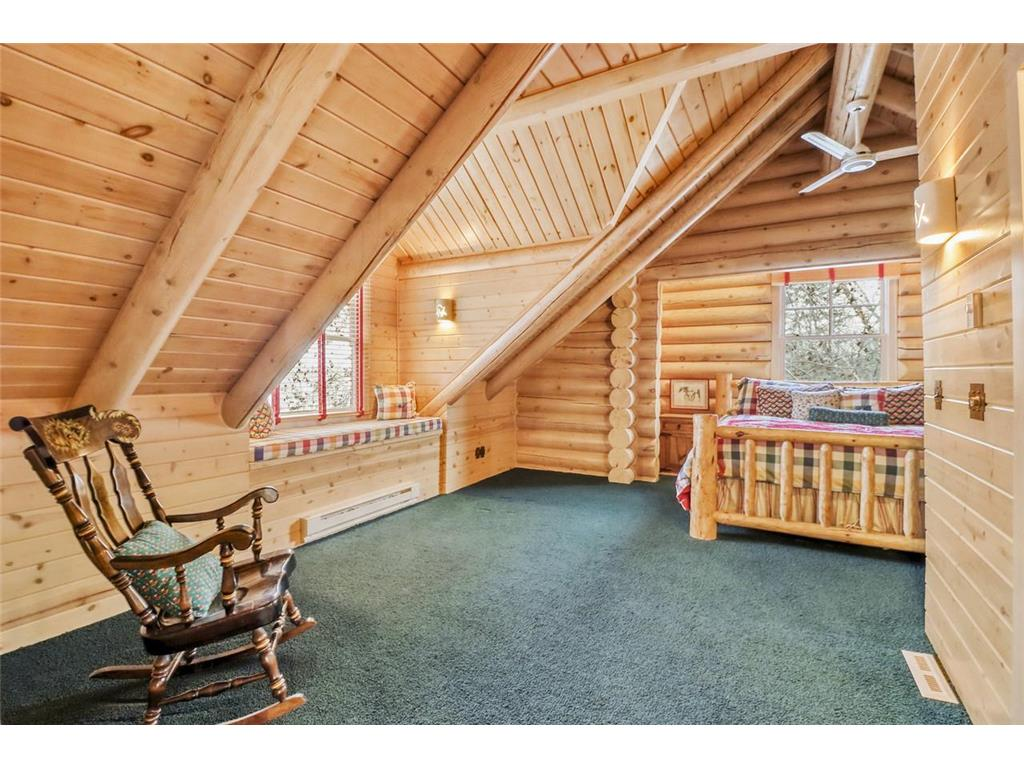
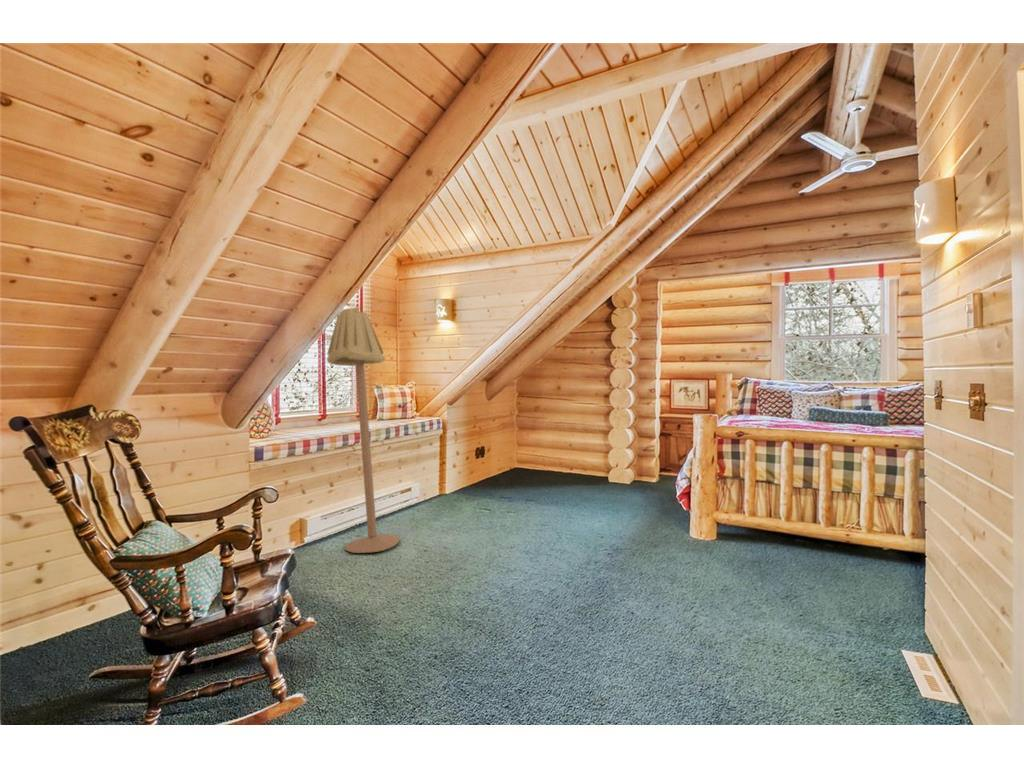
+ floor lamp (361, 425)
